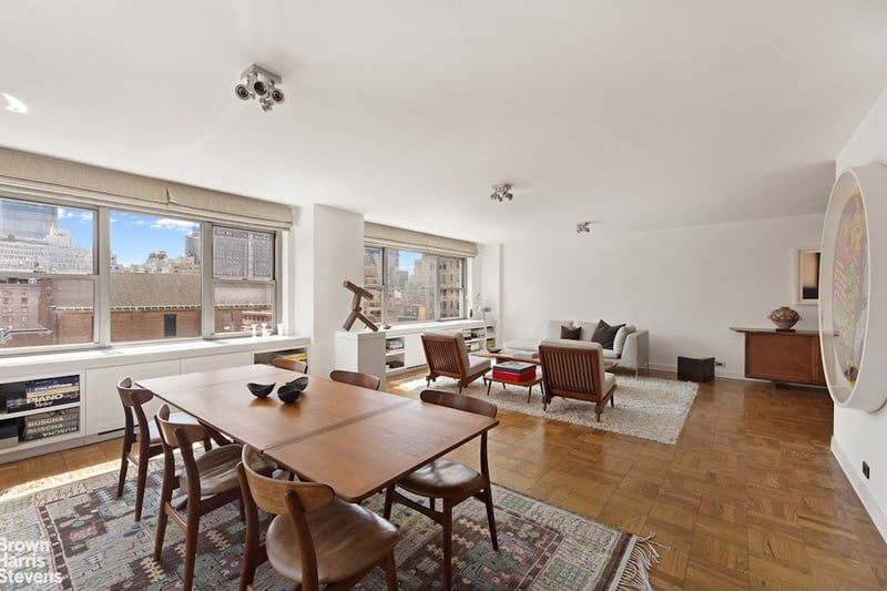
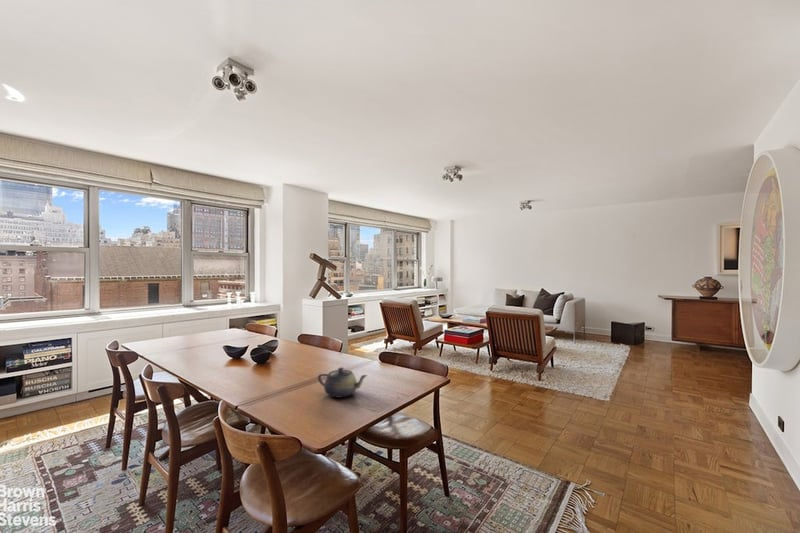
+ teapot (342, 380)
